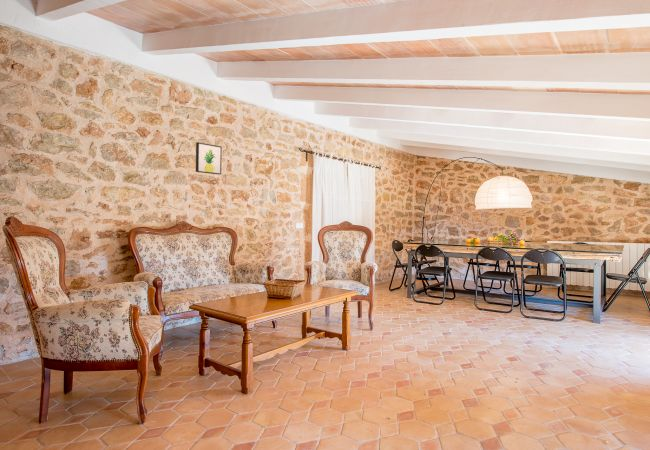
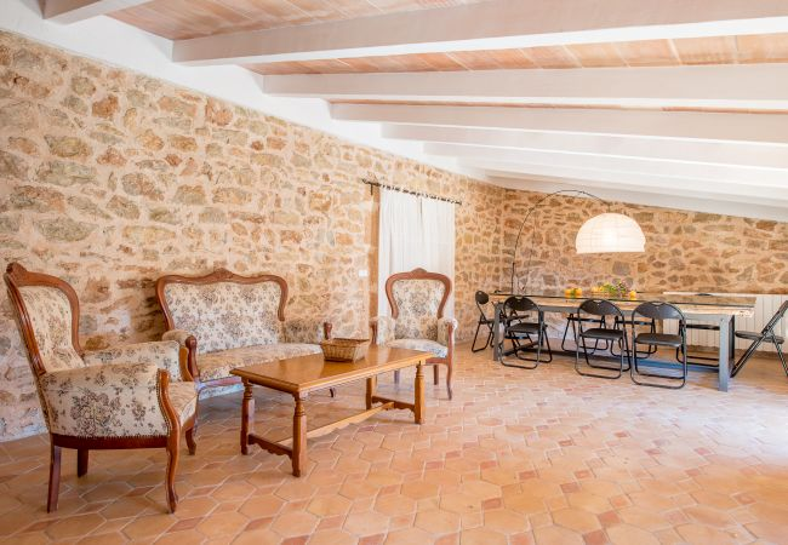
- wall art (208, 158)
